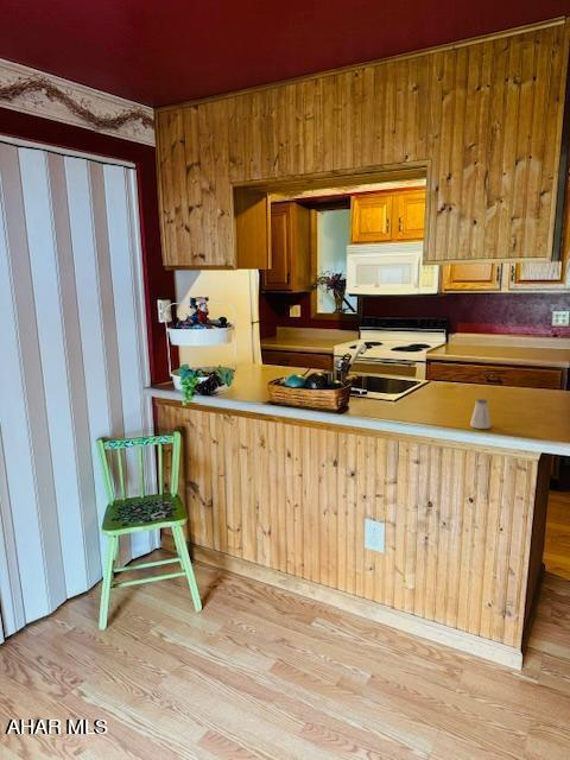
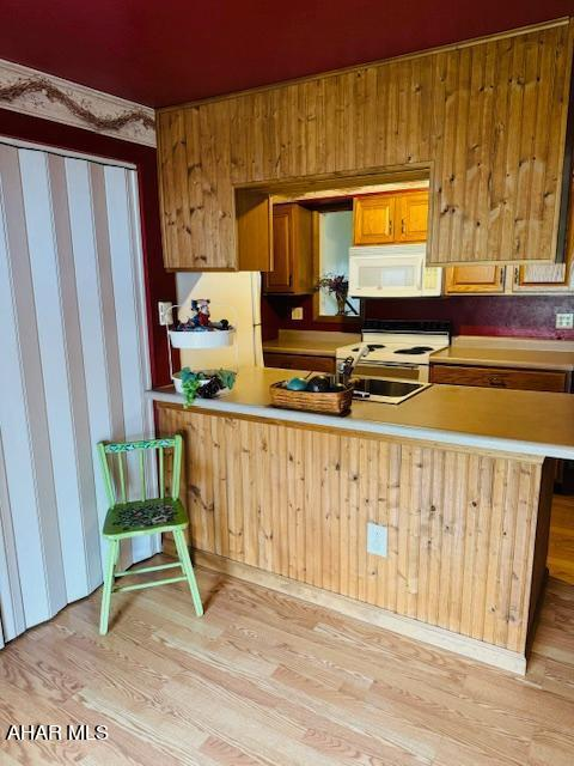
- saltshaker (481, 412)
